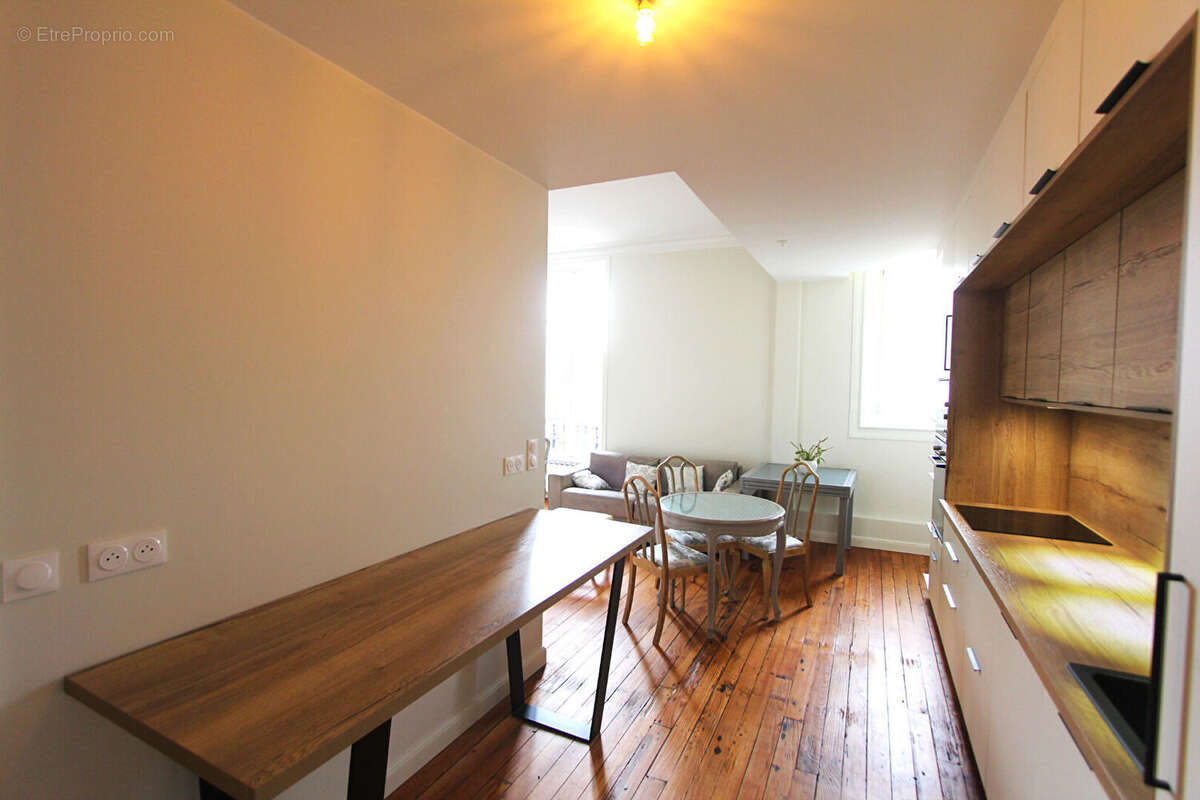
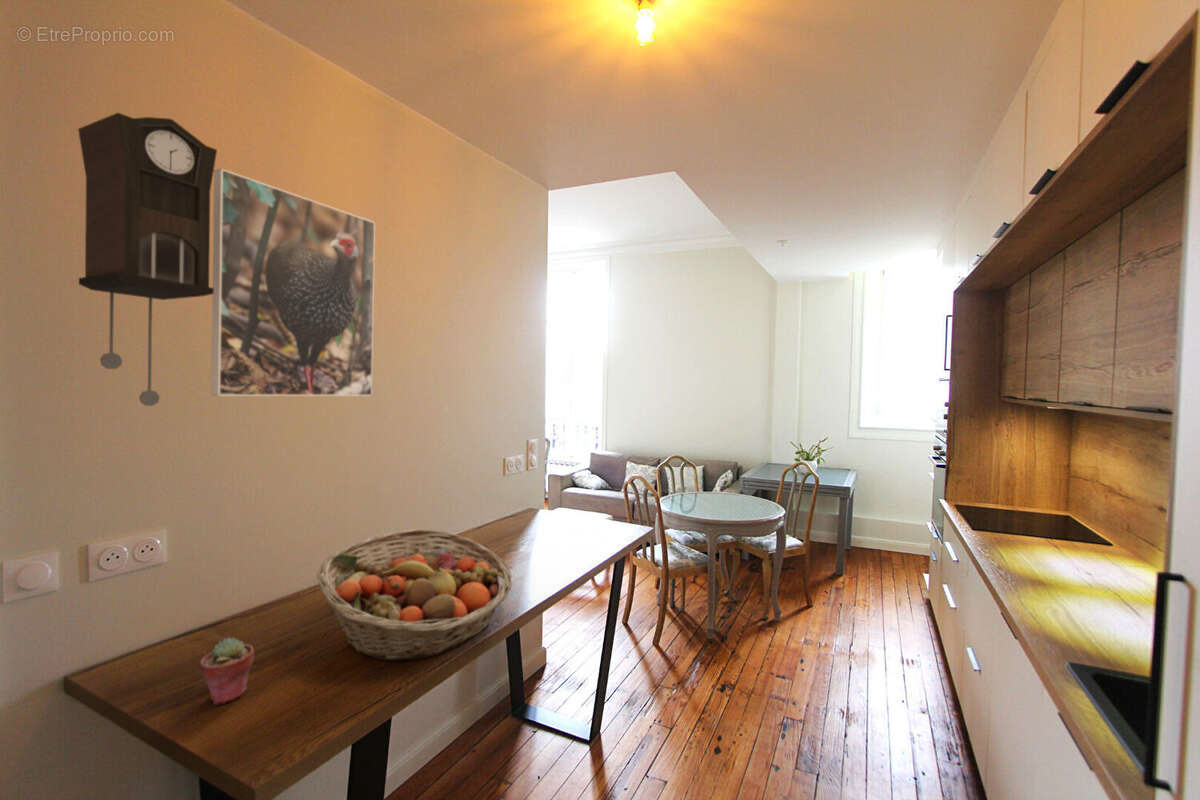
+ potted succulent (227, 666)
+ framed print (303, 298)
+ fruit basket (421, 587)
+ pendulum clock (148, 267)
